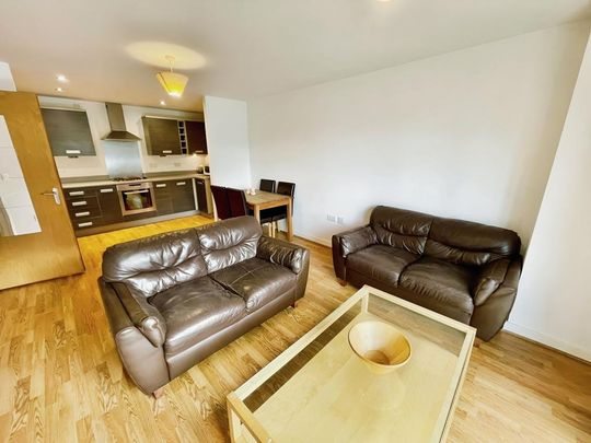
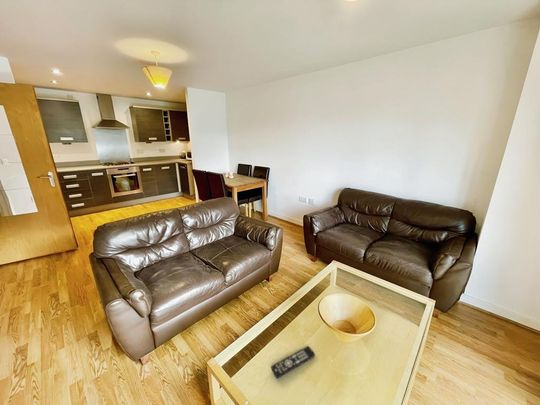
+ remote control (293, 361)
